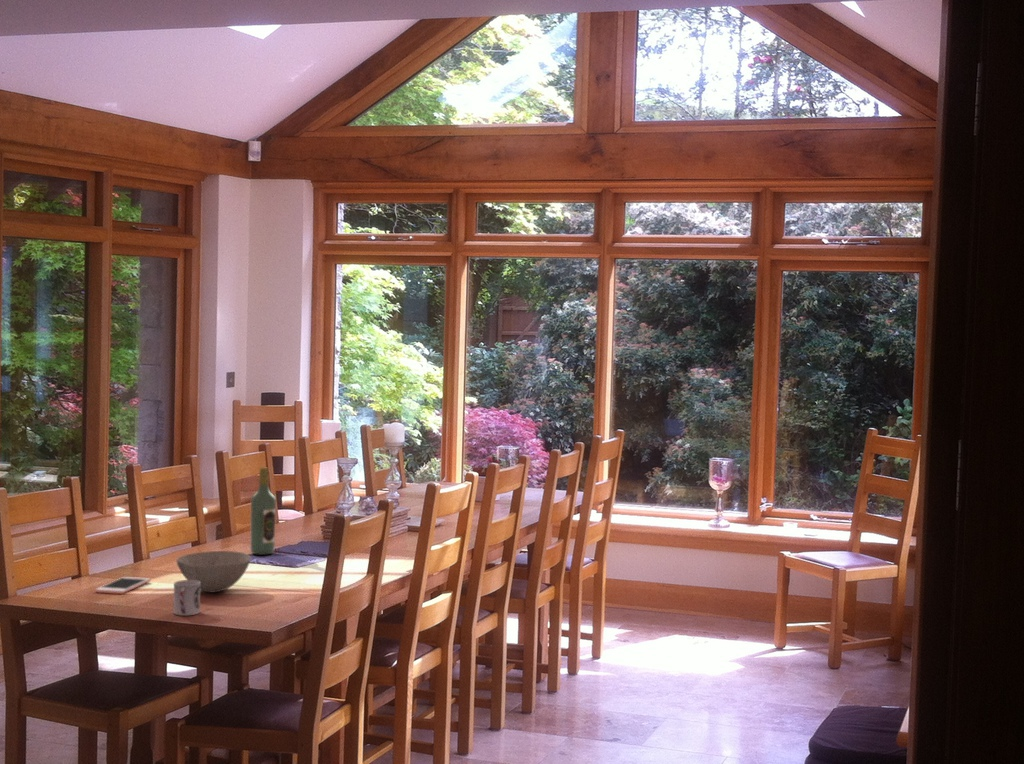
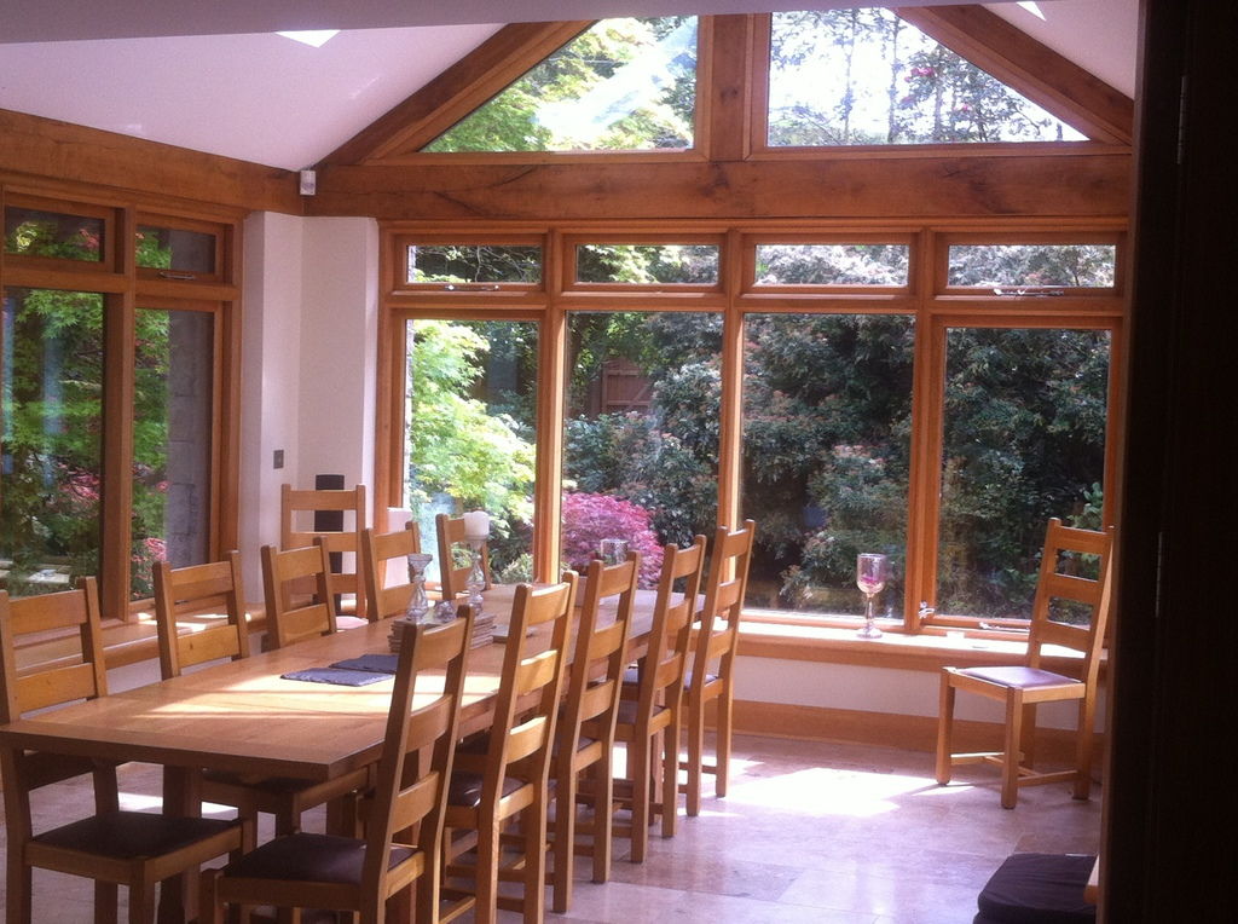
- cell phone (123, 585)
- wine bottle (263, 510)
- cup (185, 598)
- bowl (213, 574)
